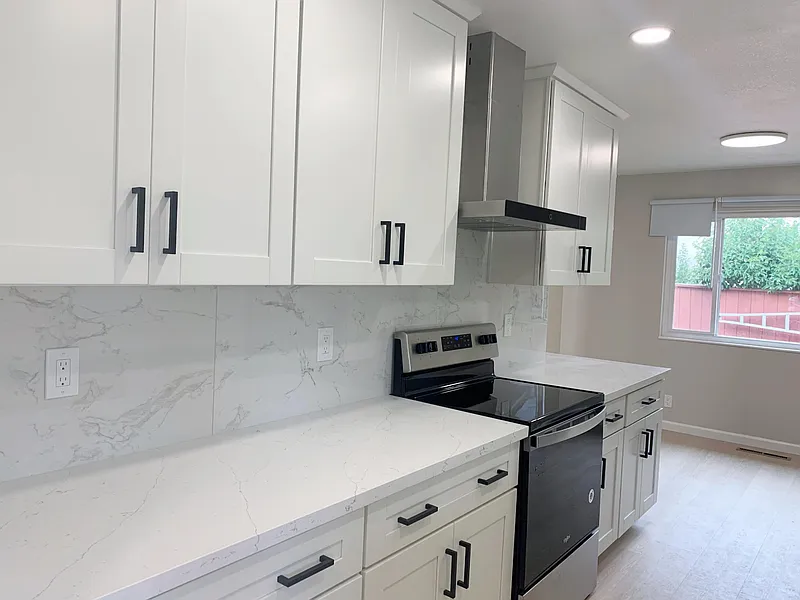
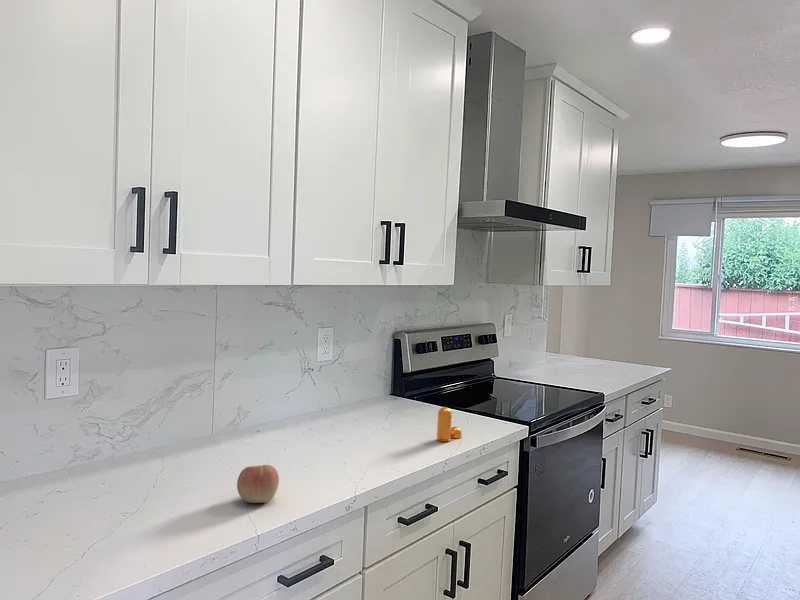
+ pepper shaker (450, 421)
+ apple (258, 481)
